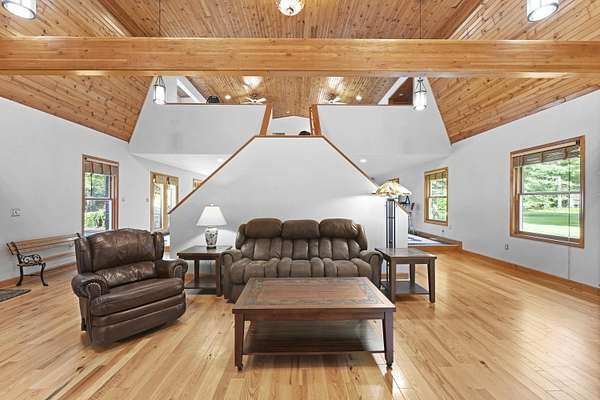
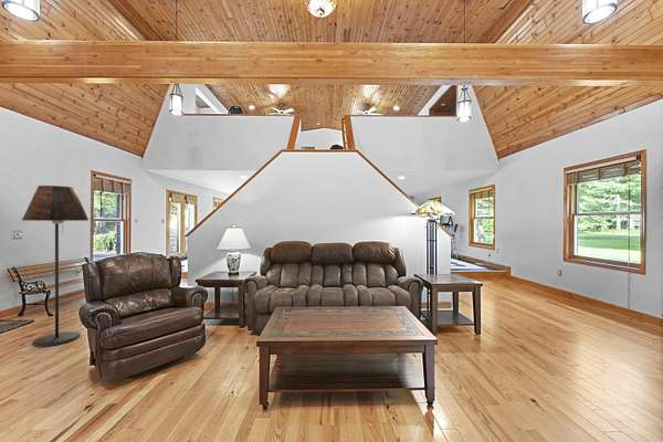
+ floor lamp (56, 263)
